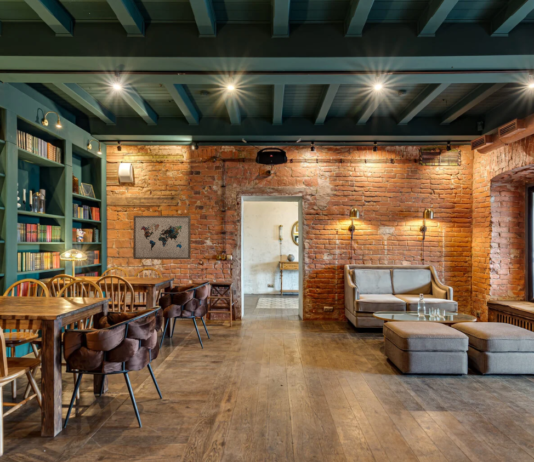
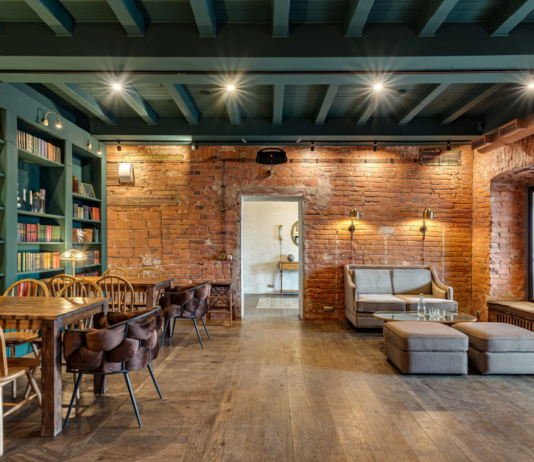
- wall art (162, 237)
